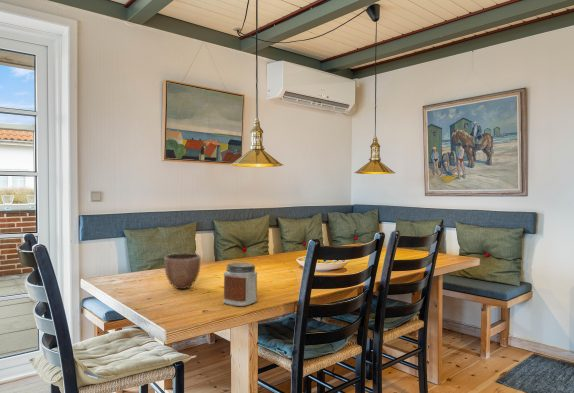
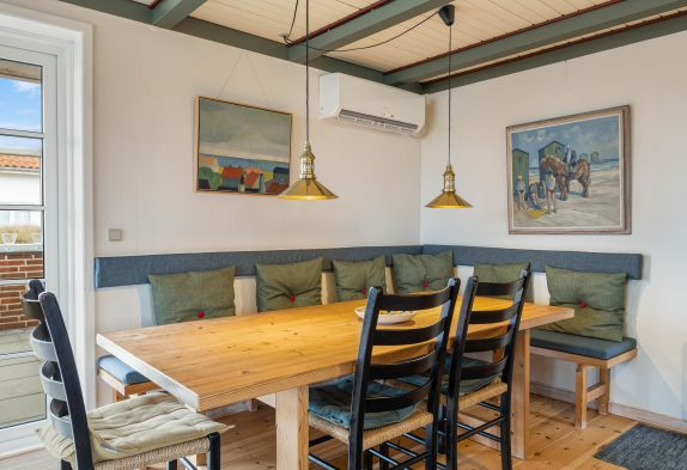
- decorative bowl (182, 271)
- jar (240, 283)
